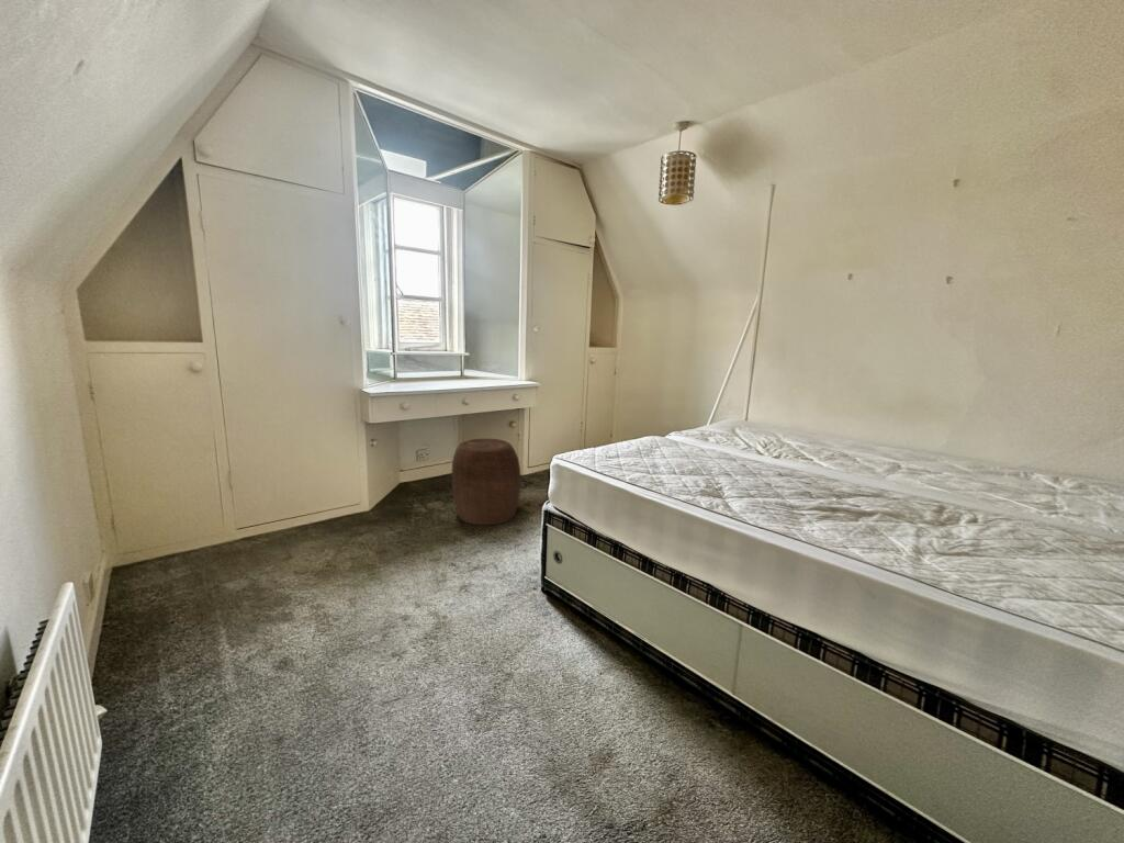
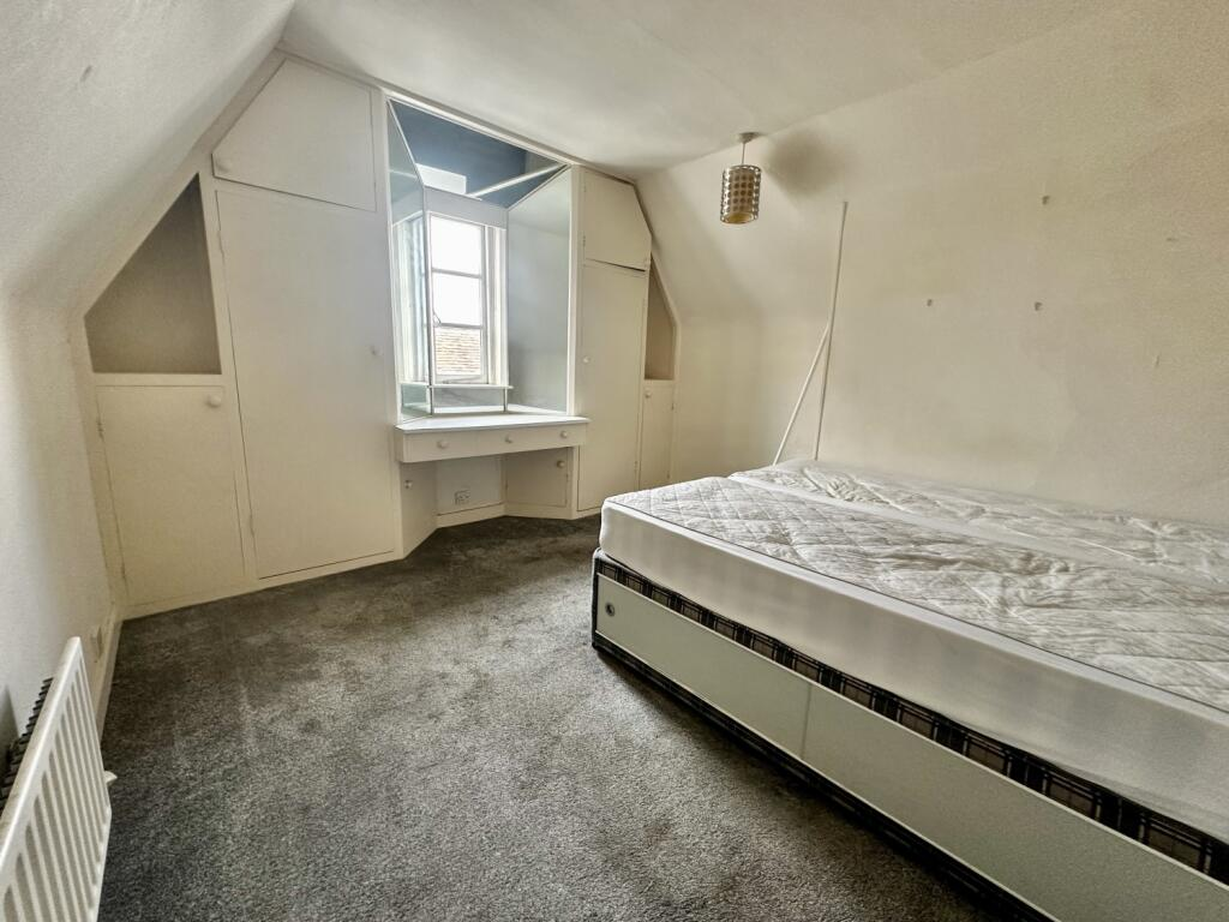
- stool (486, 479)
